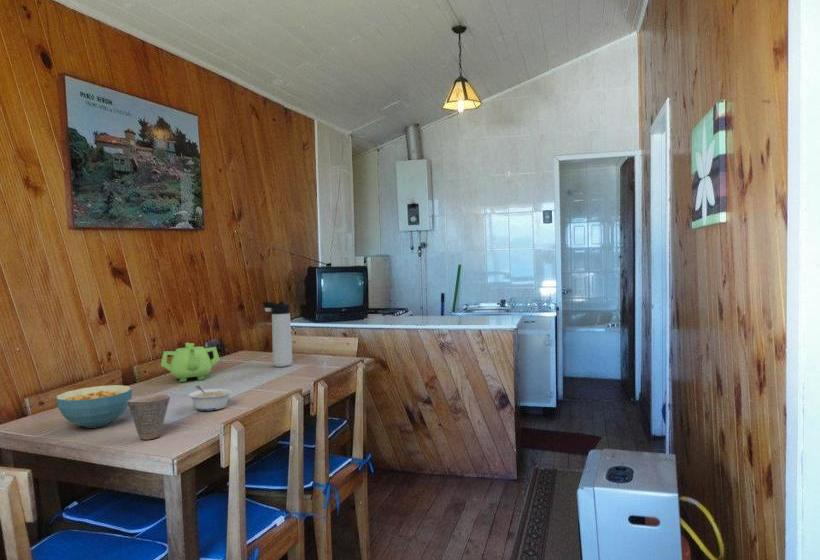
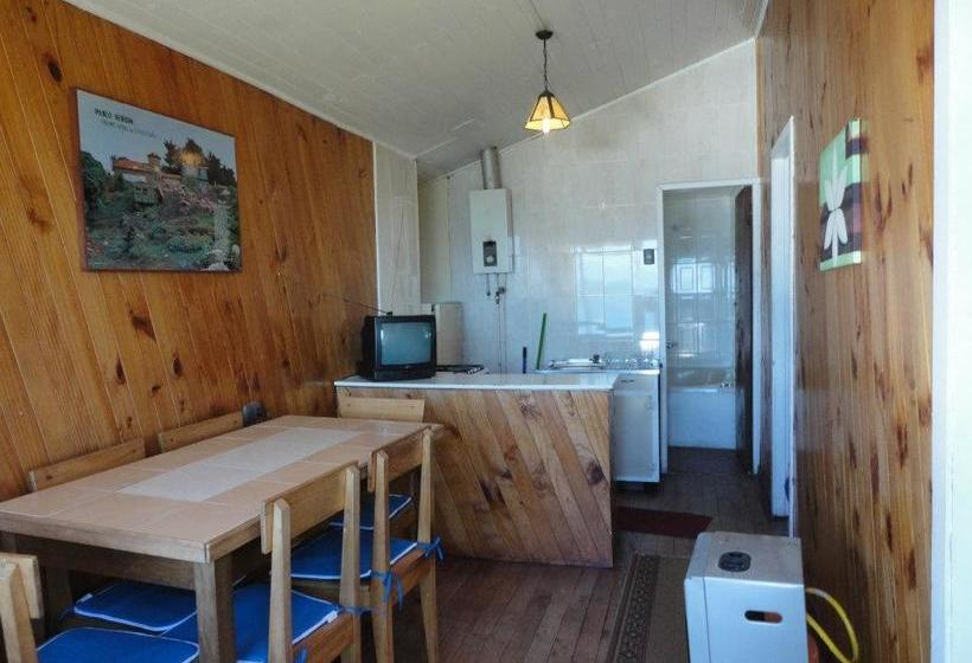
- cereal bowl (95, 408)
- legume (209, 398)
- teapot (190, 361)
- cup (149, 417)
- thermos bottle (277, 333)
